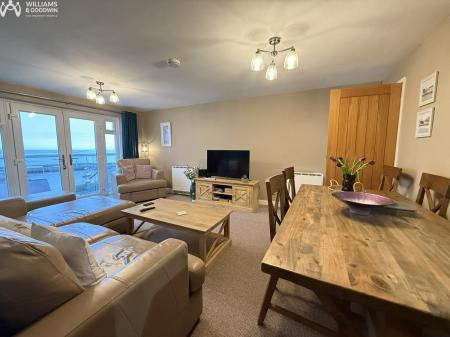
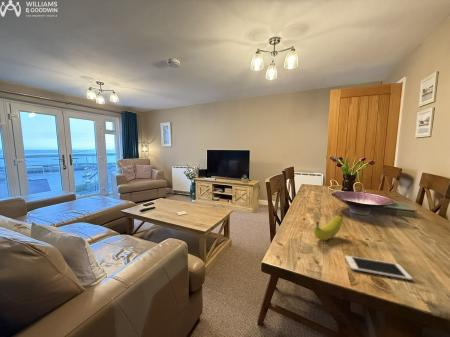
+ fruit (327, 227)
+ cell phone (375, 266)
